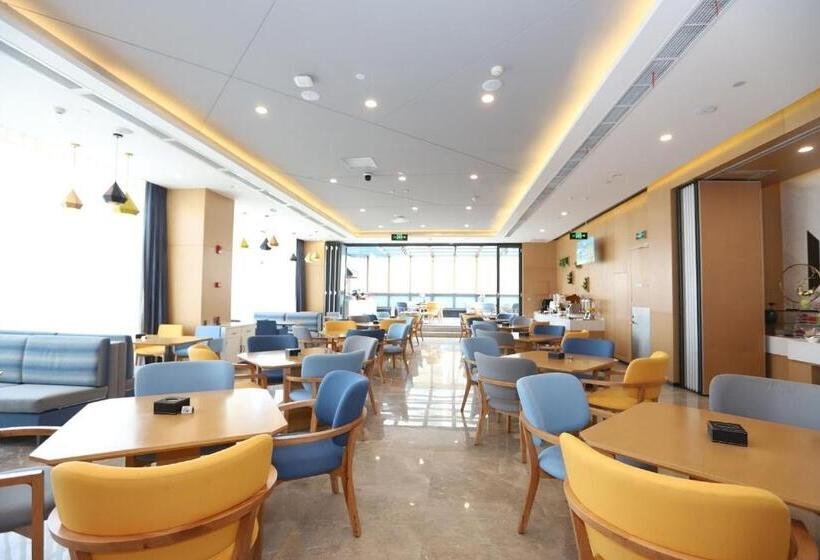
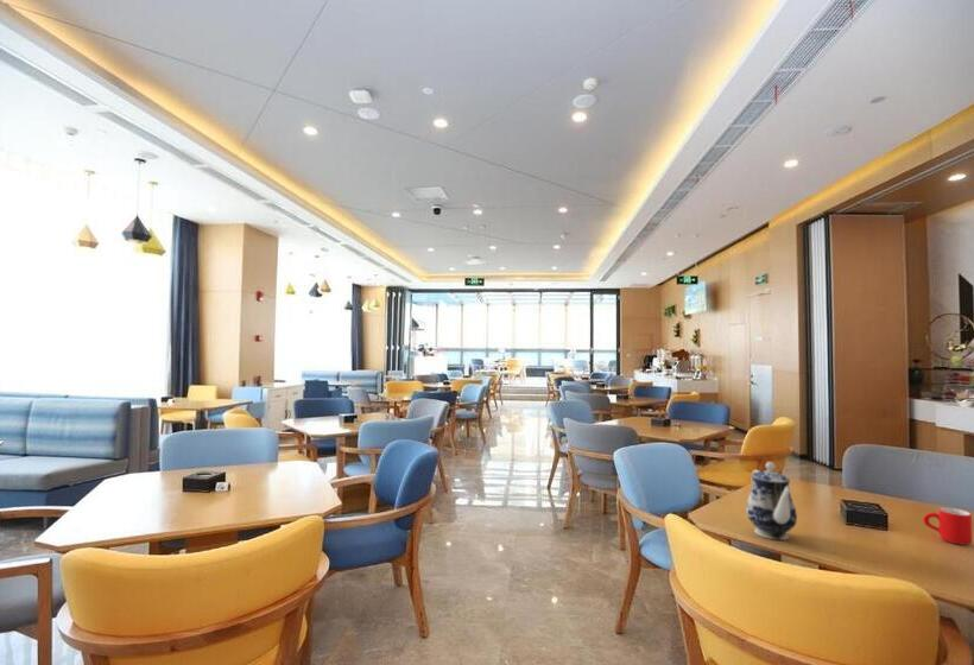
+ mug (947, 525)
+ teapot (771, 498)
